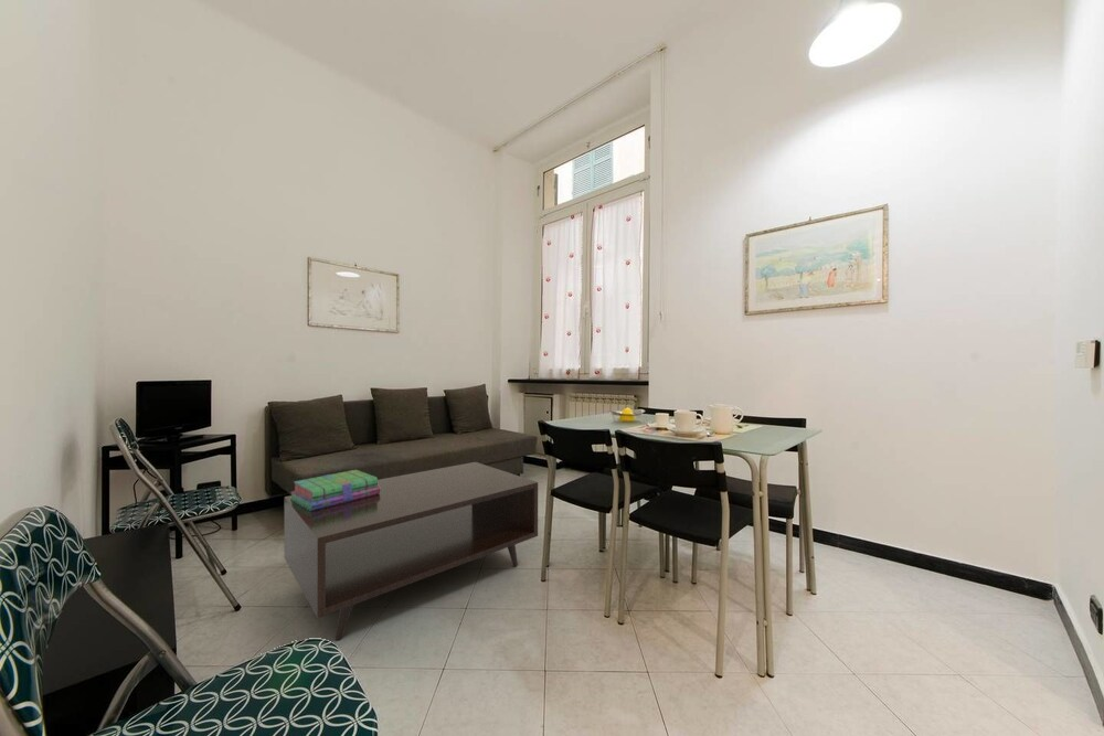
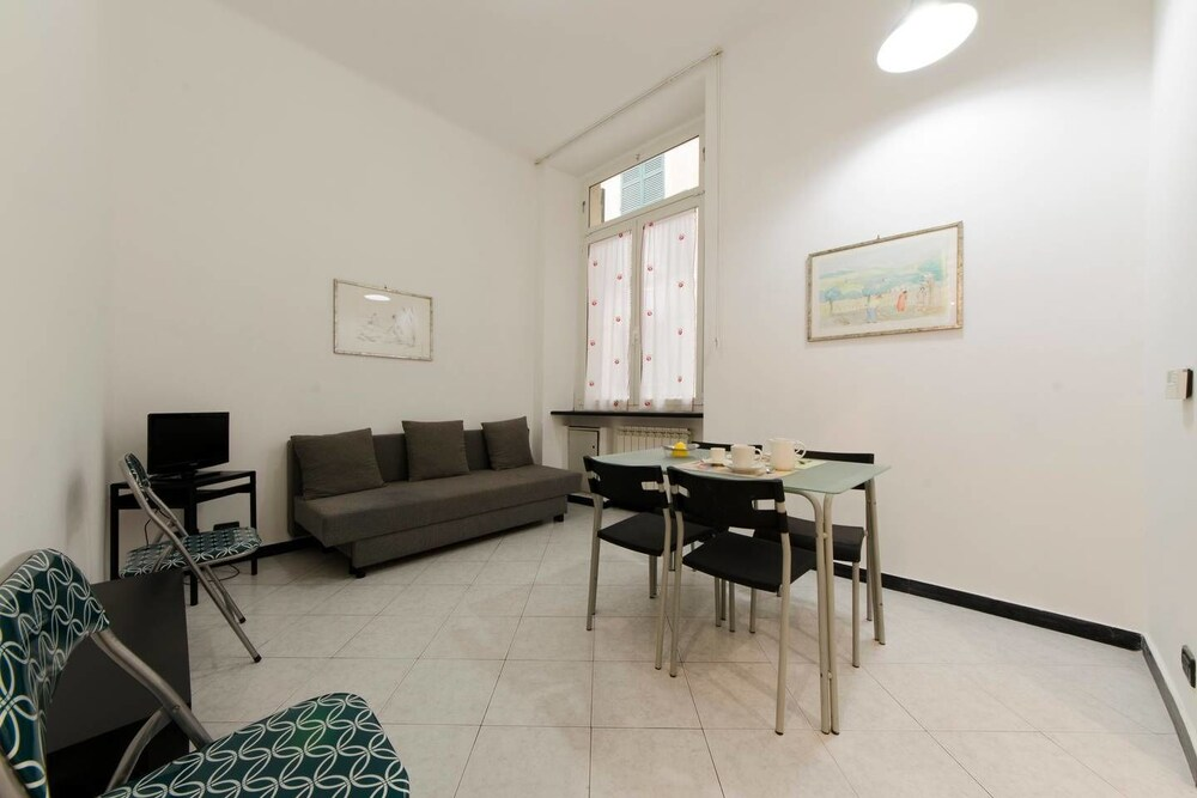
- stack of books (336, 487)
- coffee table (418, 533)
